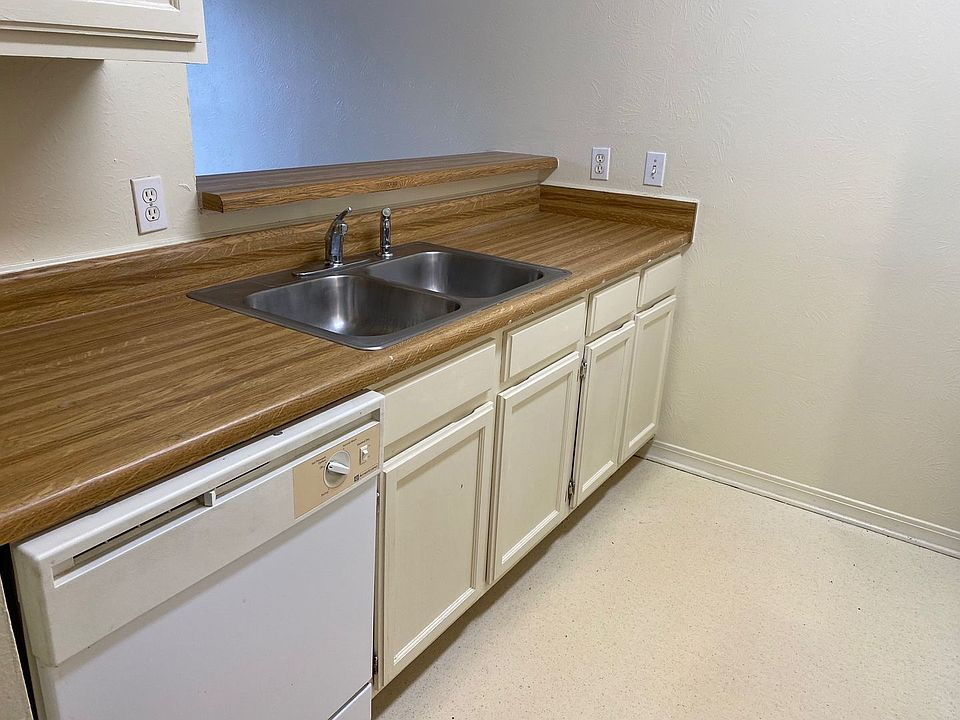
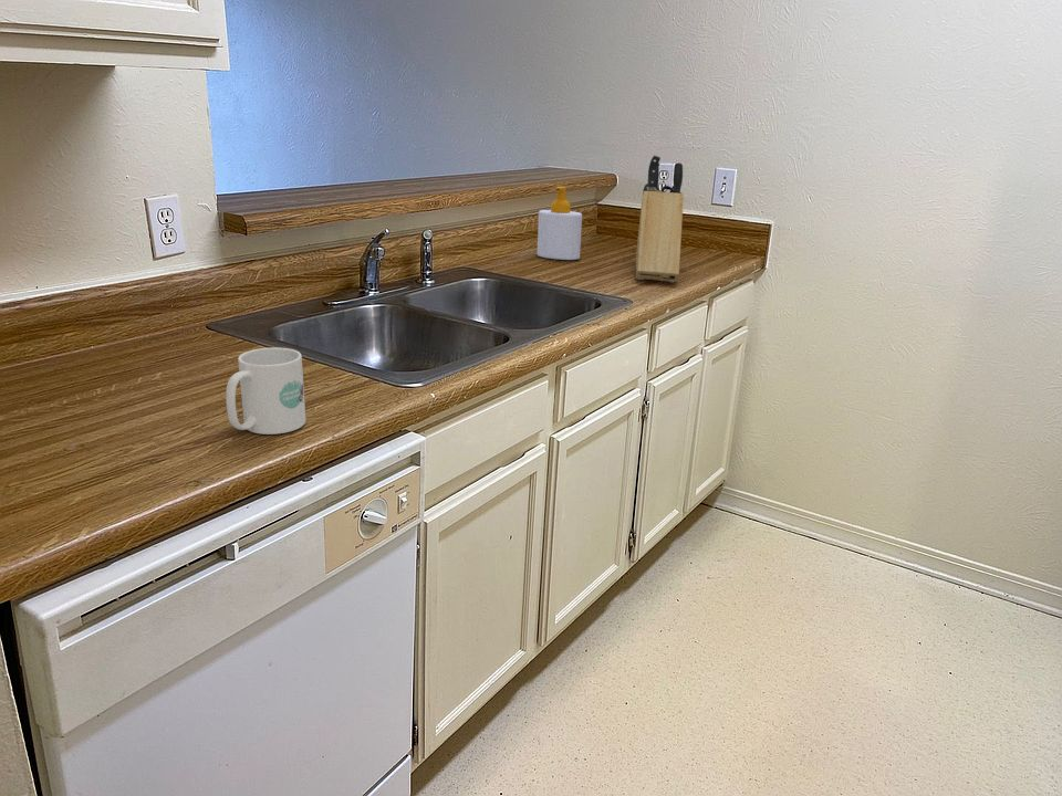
+ mug (262, 394)
+ soap bottle (560, 222)
+ knife block (660, 216)
